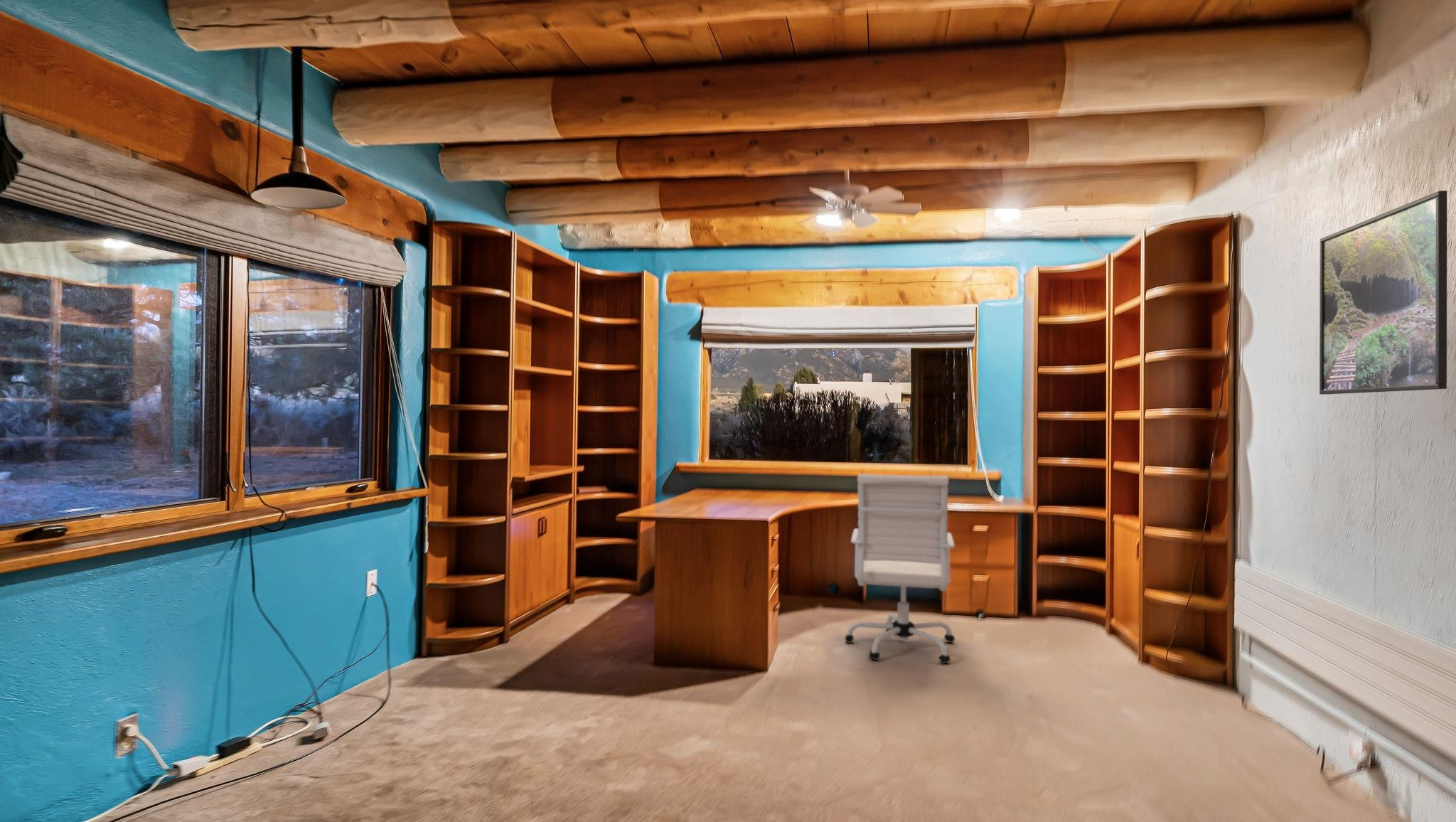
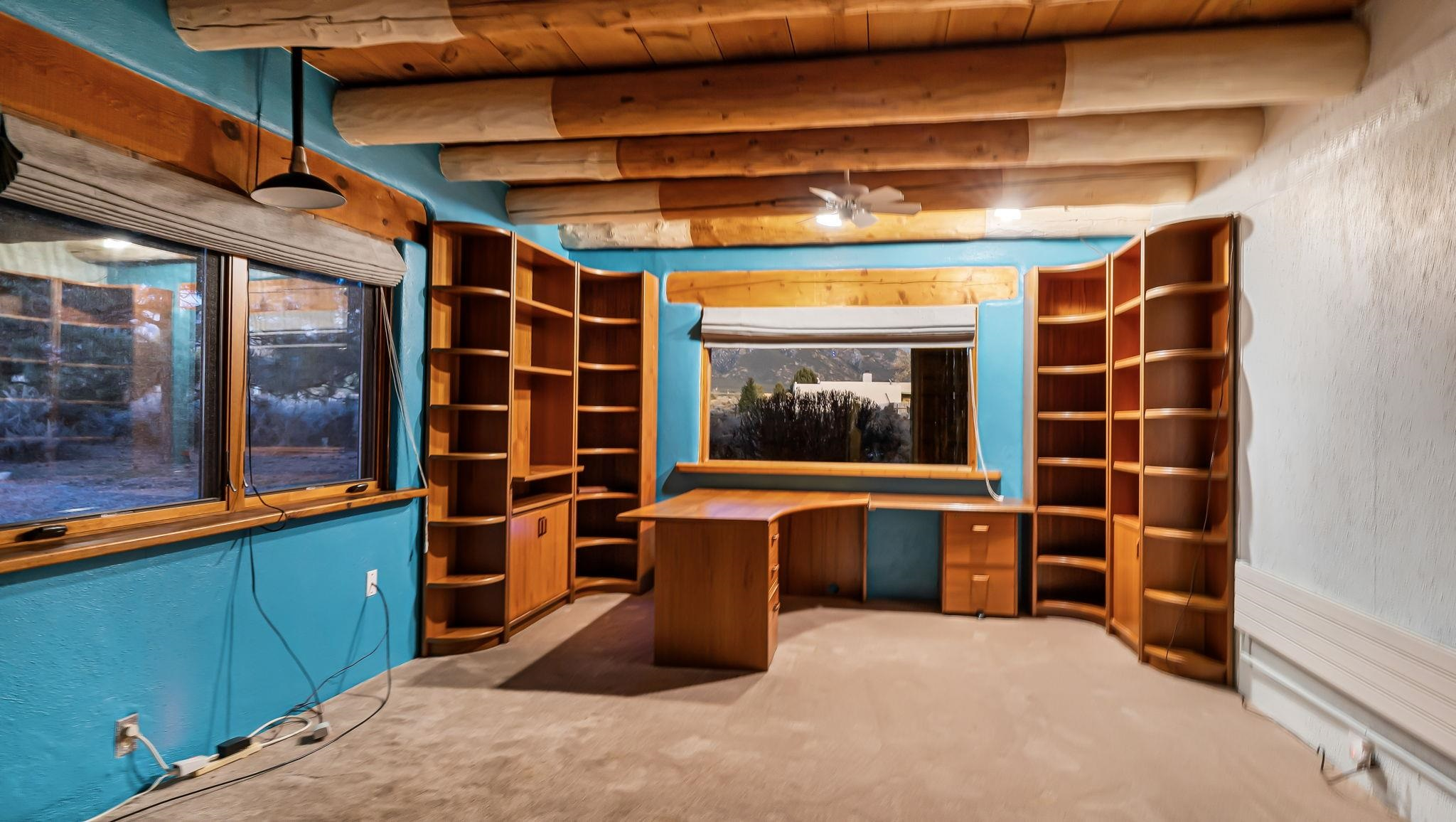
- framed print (1375, 304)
- office chair (901, 558)
